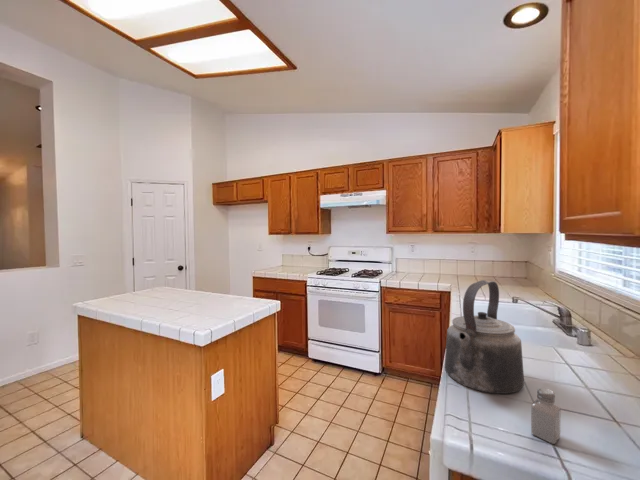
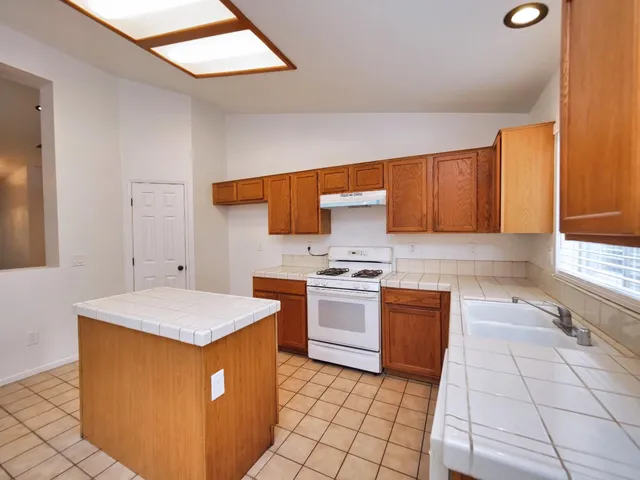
- kettle (479, 331)
- saltshaker (545, 413)
